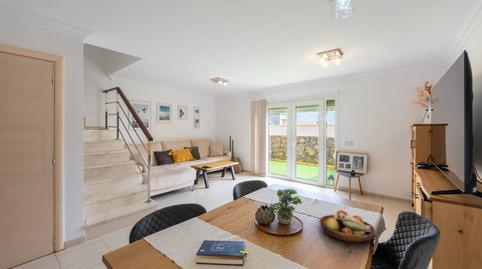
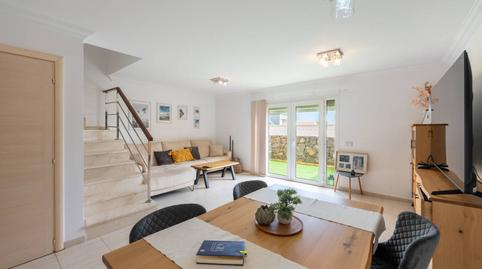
- fruit bowl (346, 222)
